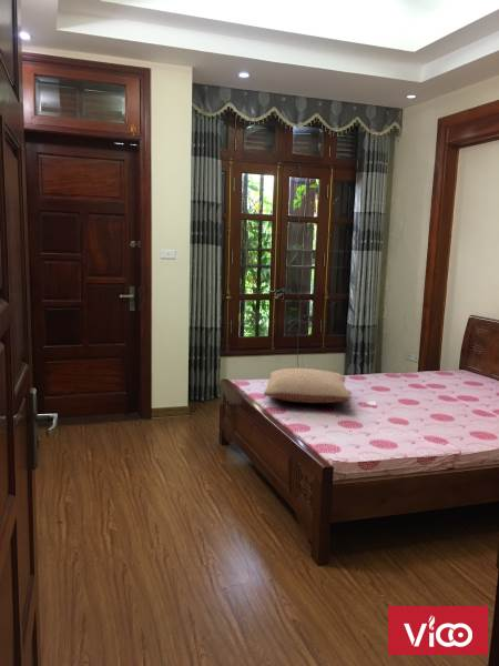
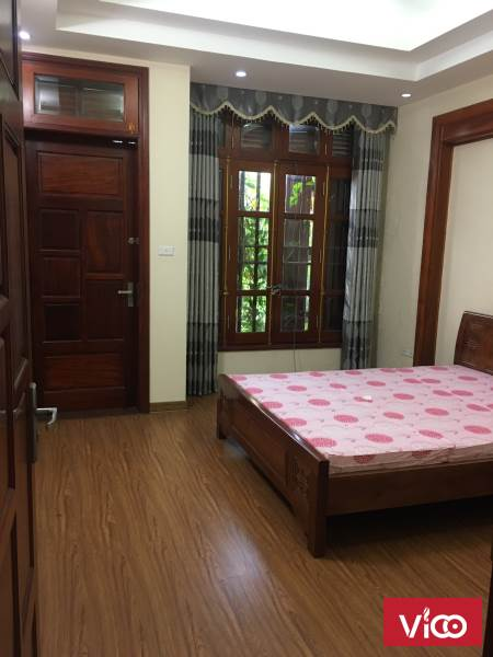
- pillow (307, 384)
